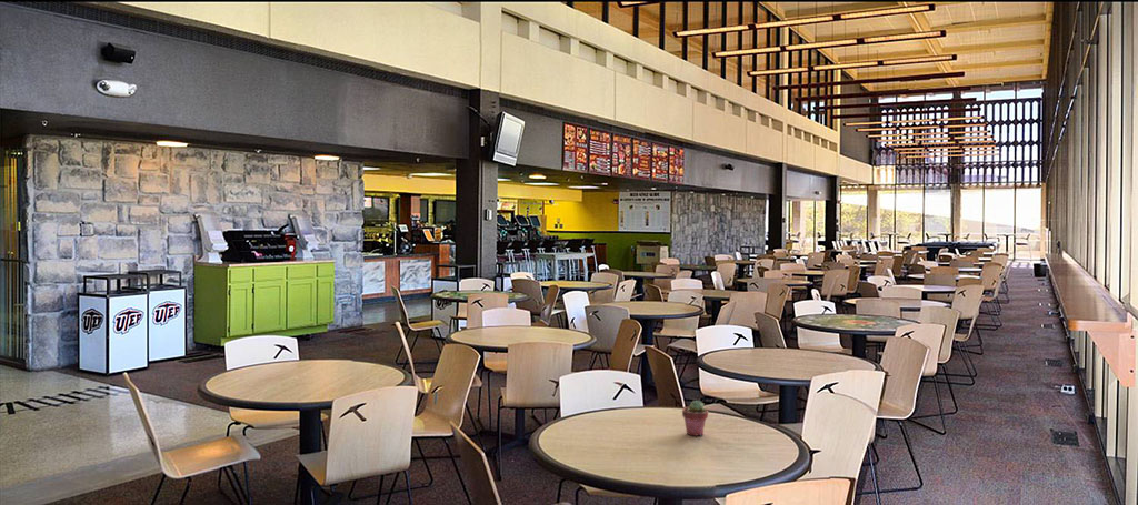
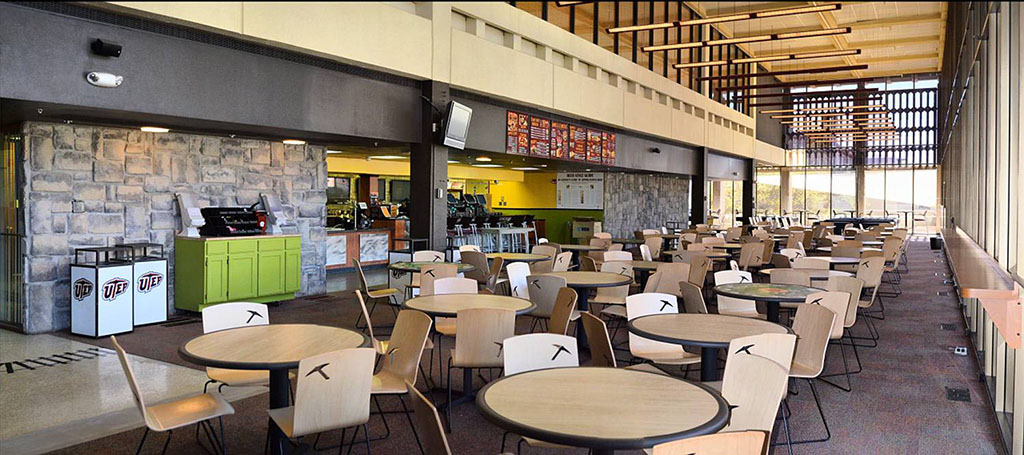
- potted succulent (695, 416)
